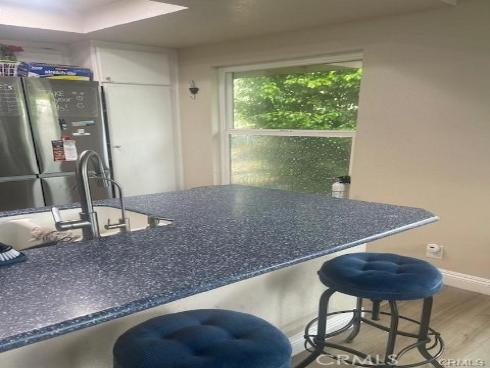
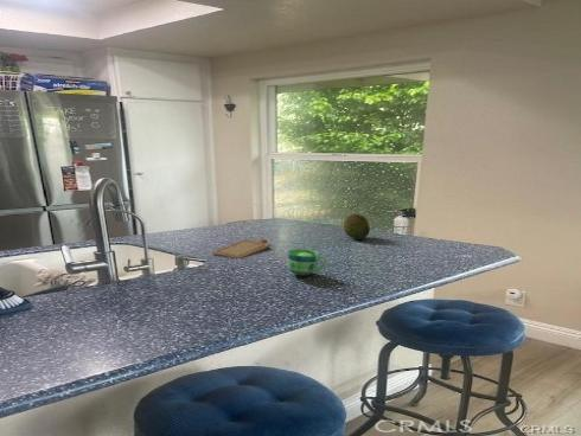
+ fruit (357, 226)
+ cup (307, 262)
+ chopping board (245, 248)
